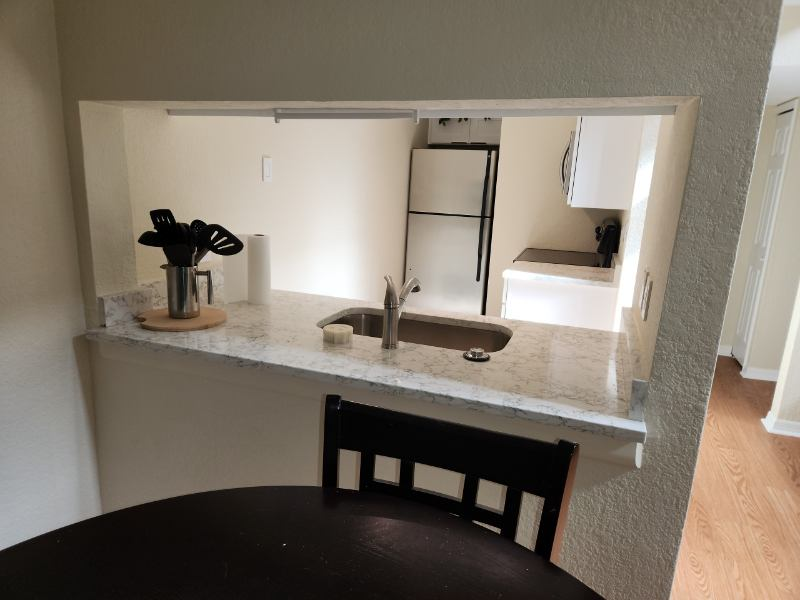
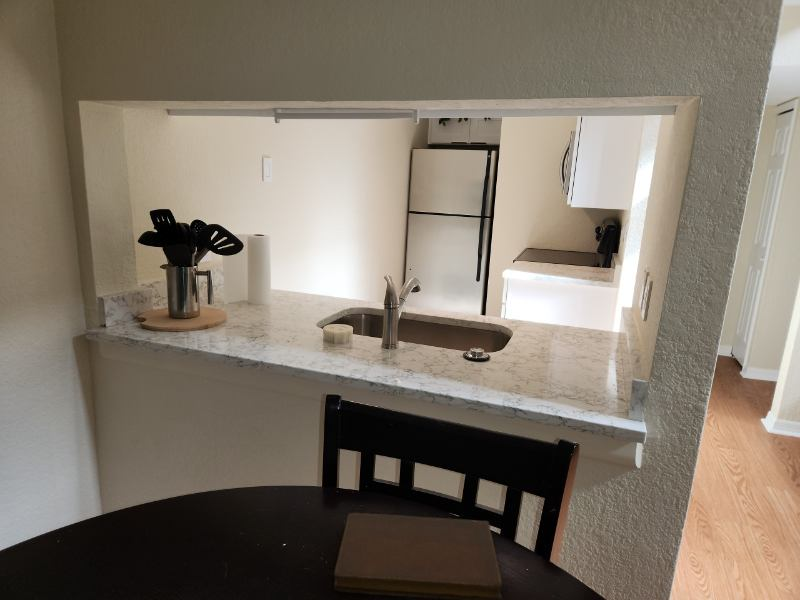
+ notebook (418, 551)
